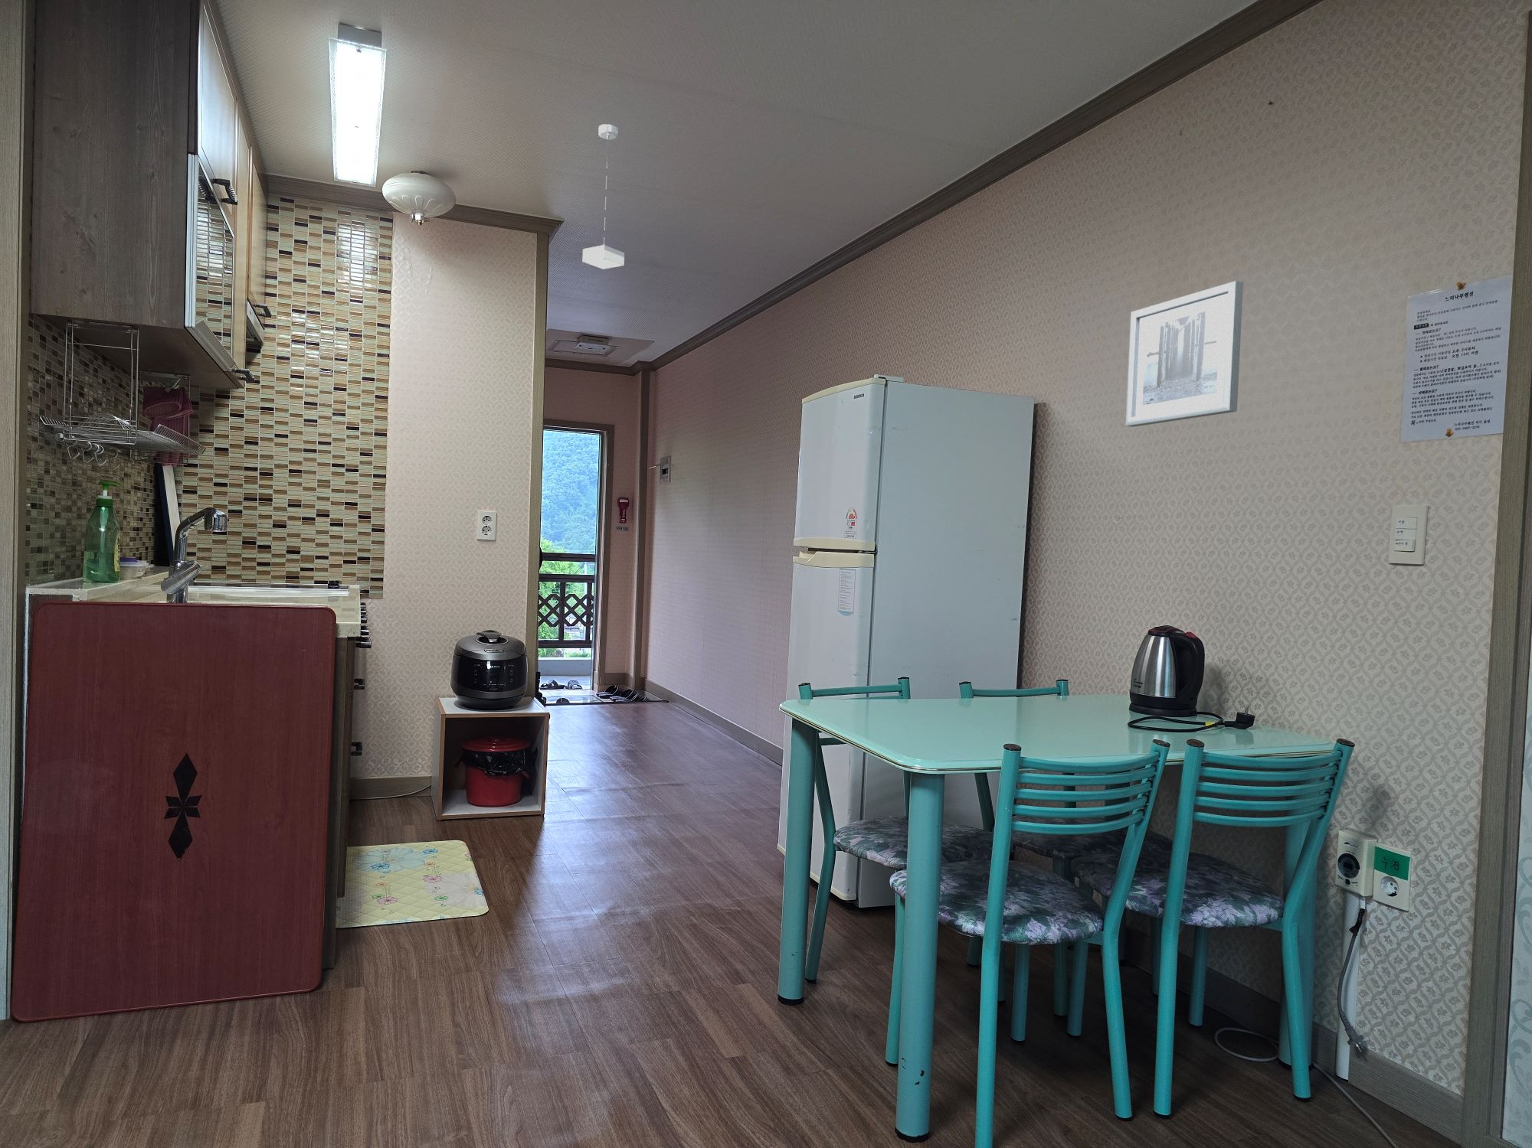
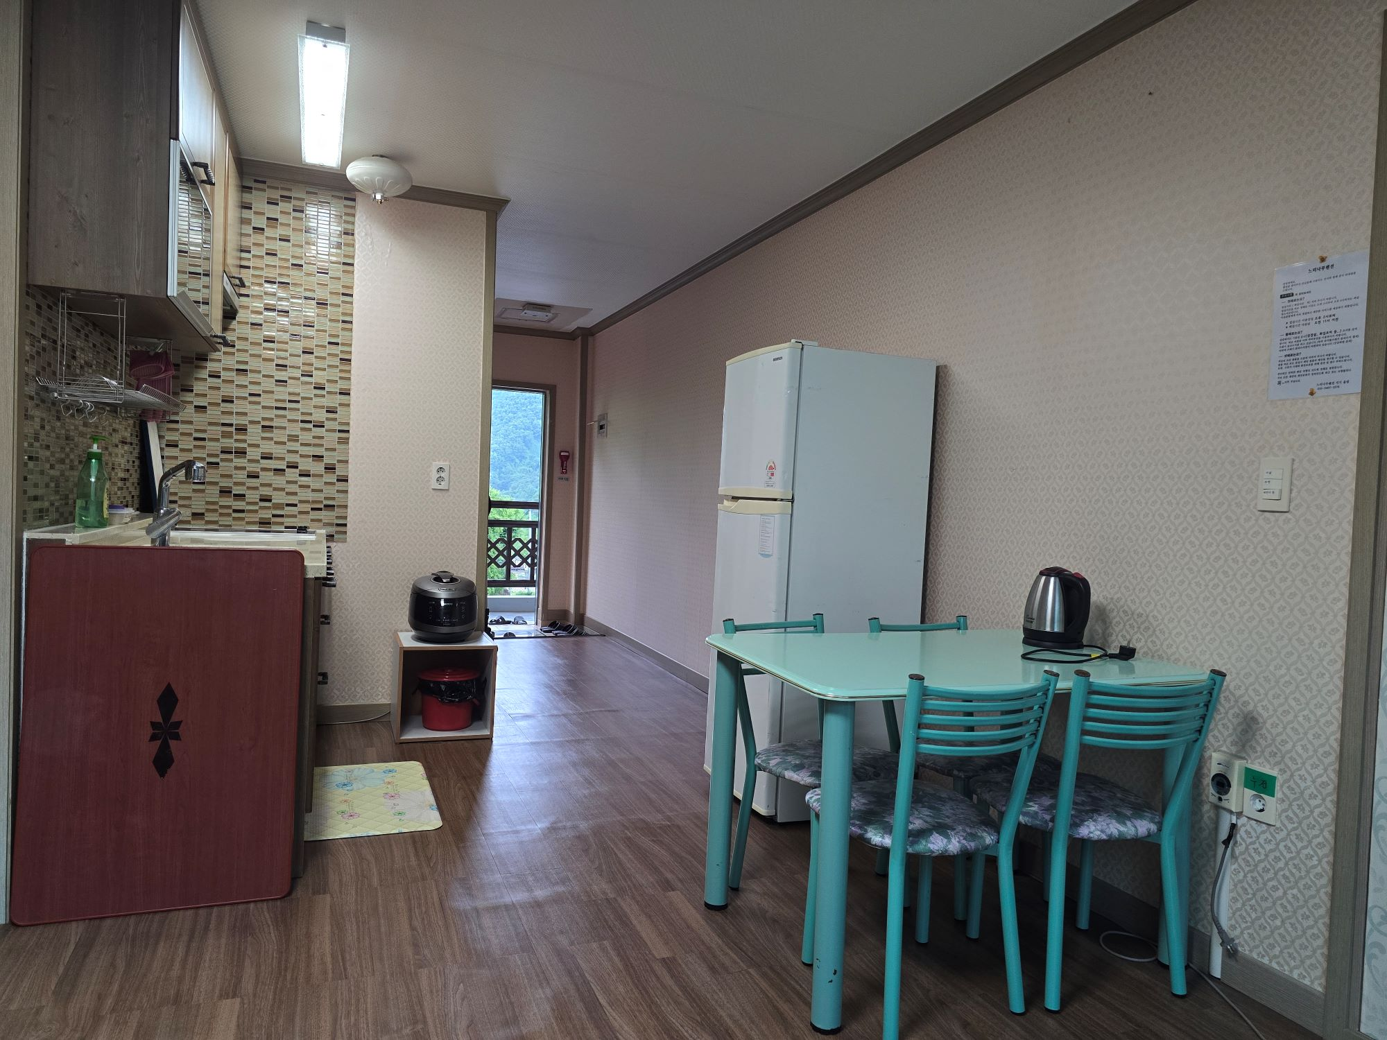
- pendant lamp (606, 198)
- wall art (1181, 358)
